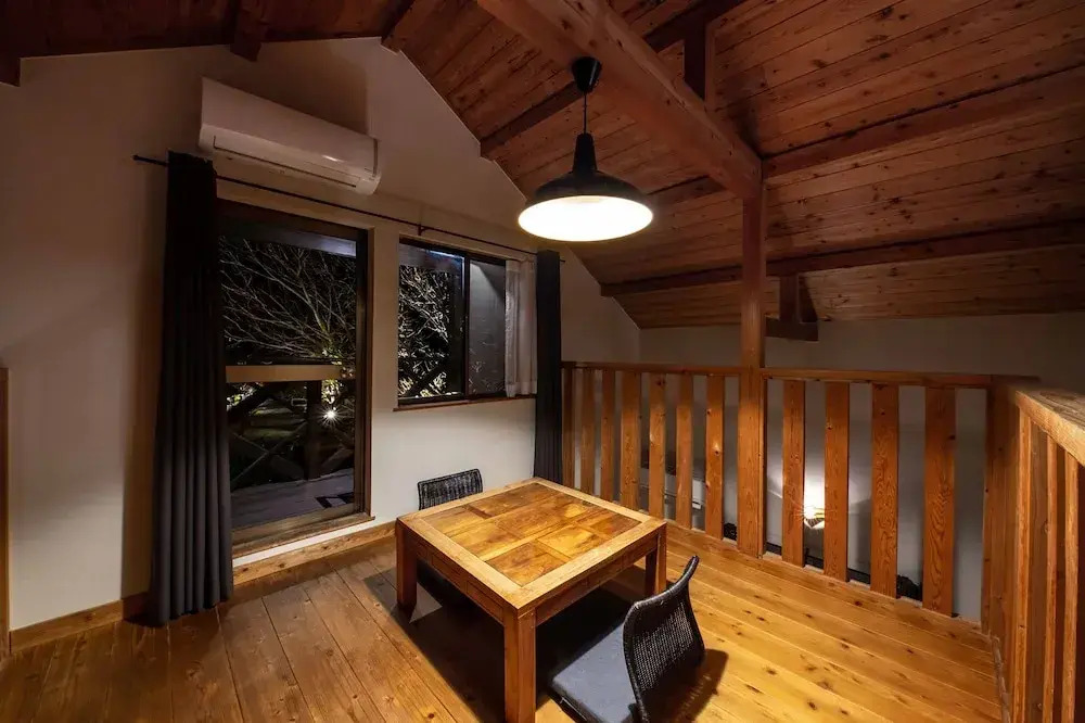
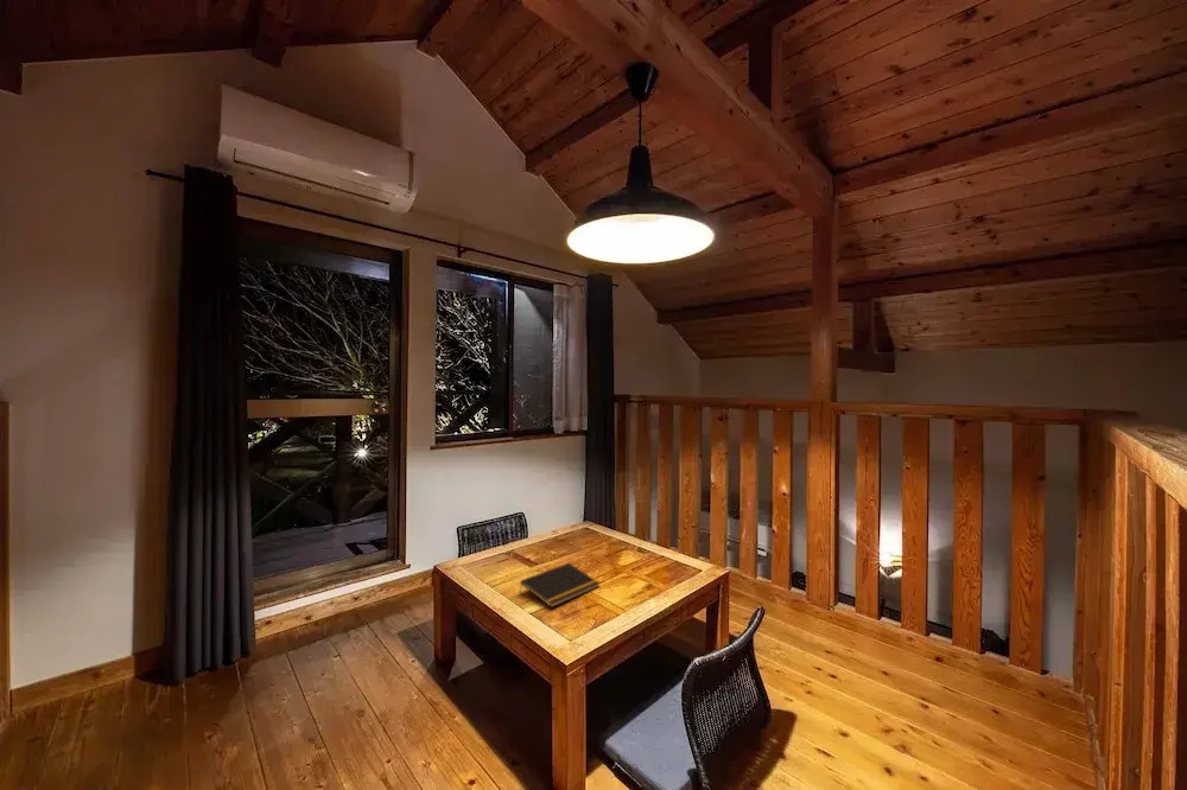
+ notepad (560, 582)
